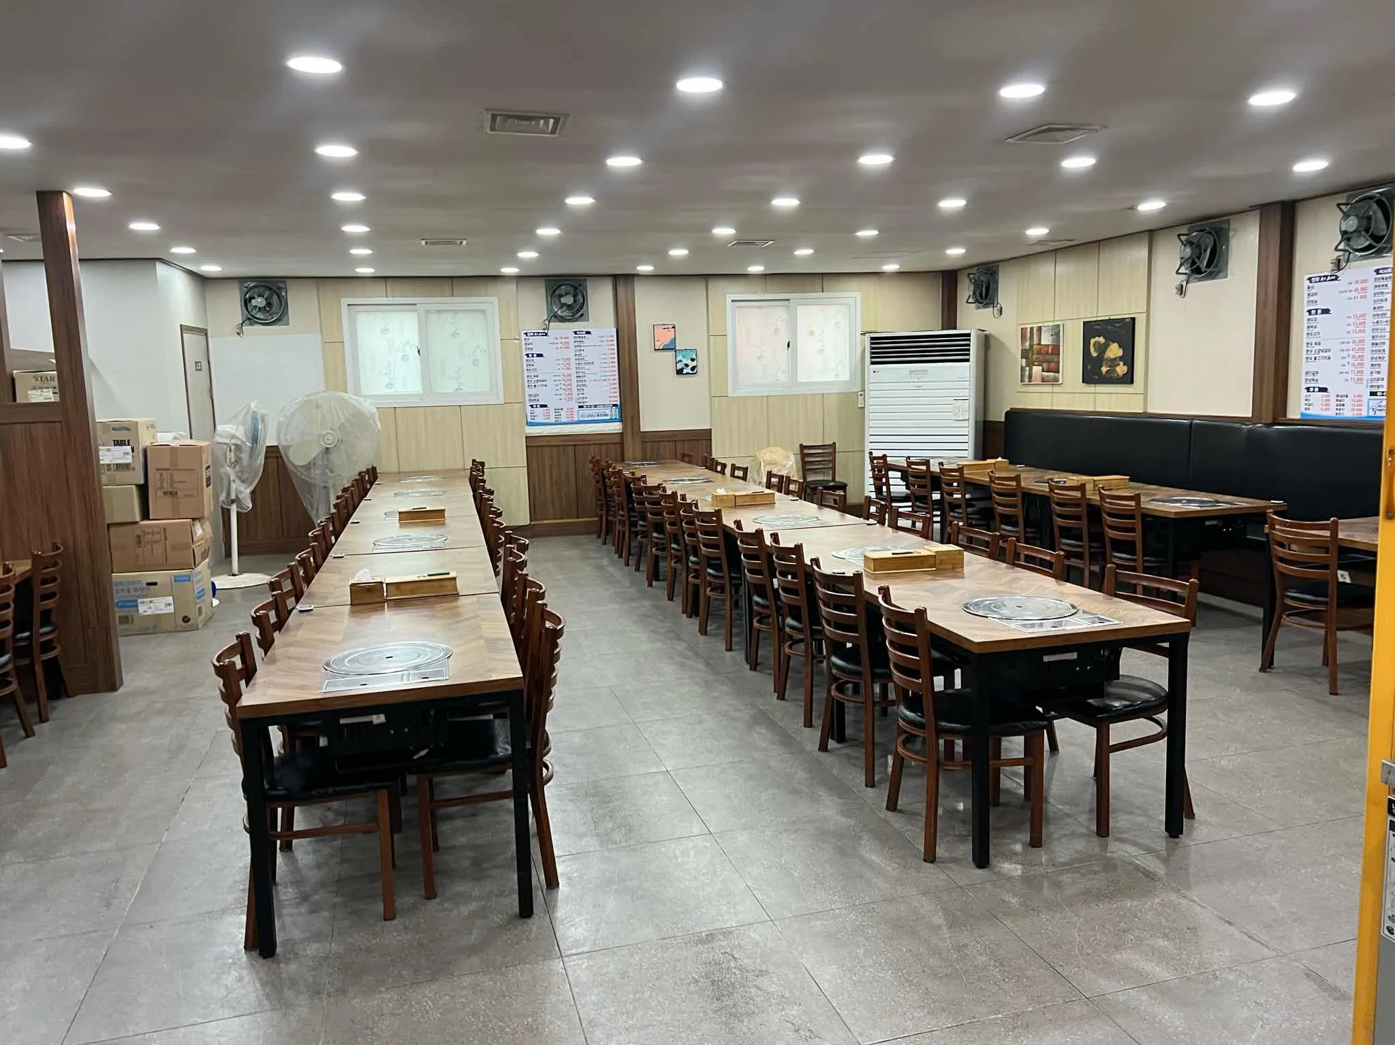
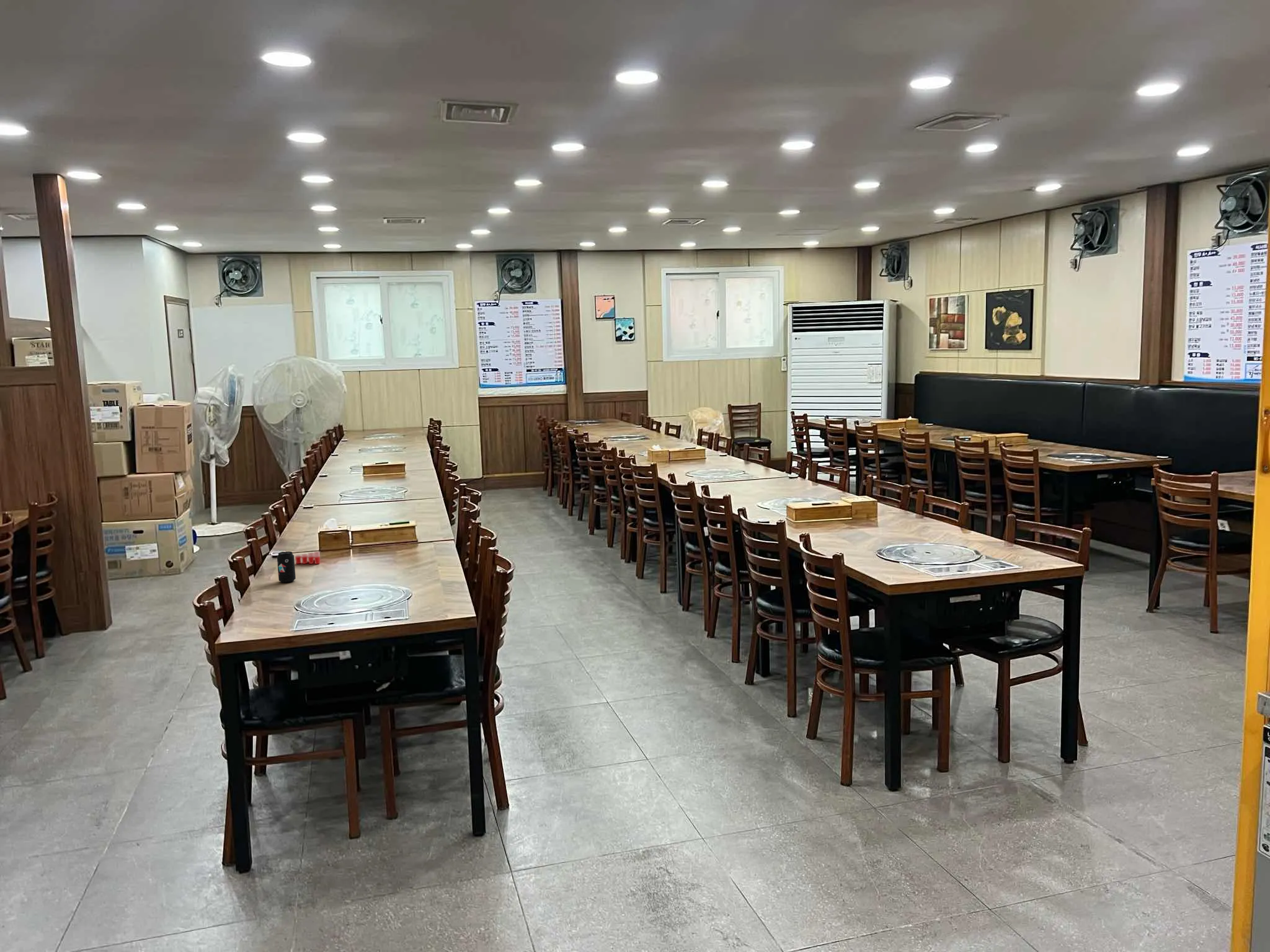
+ beverage can (286, 566)
+ cup (312, 557)
